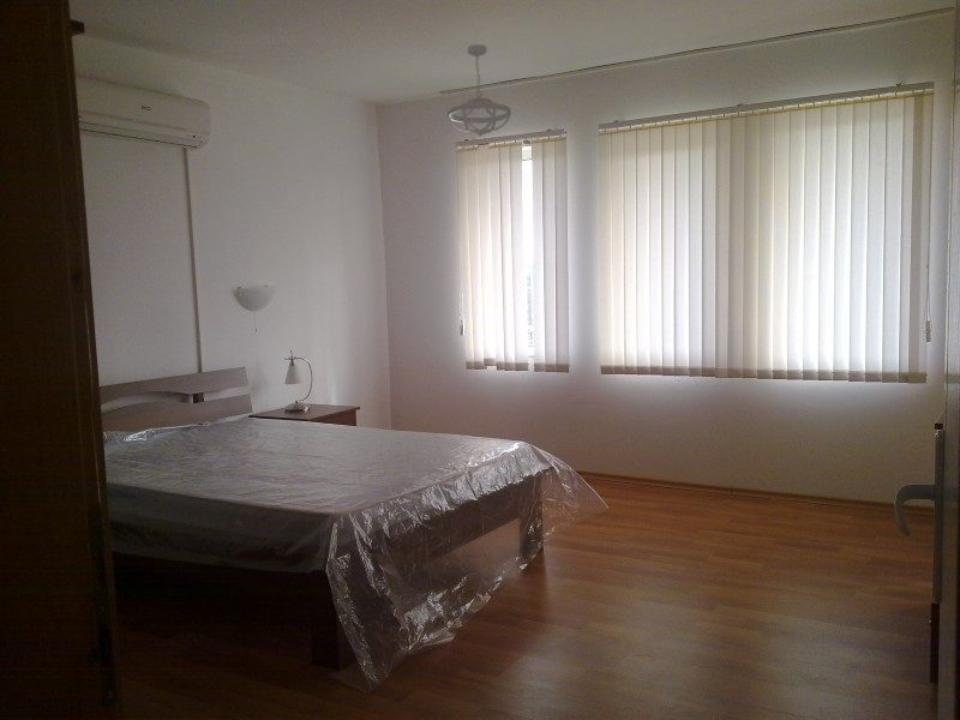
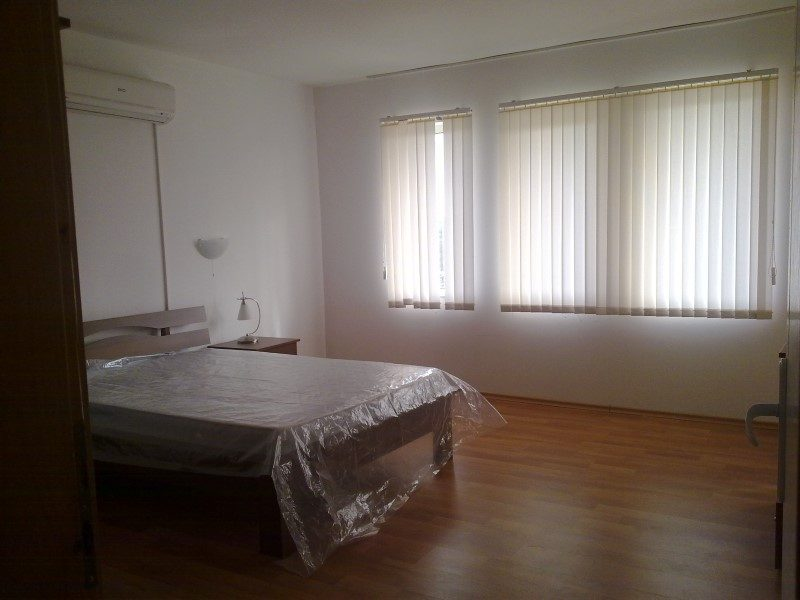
- ceiling light fixture (476, 91)
